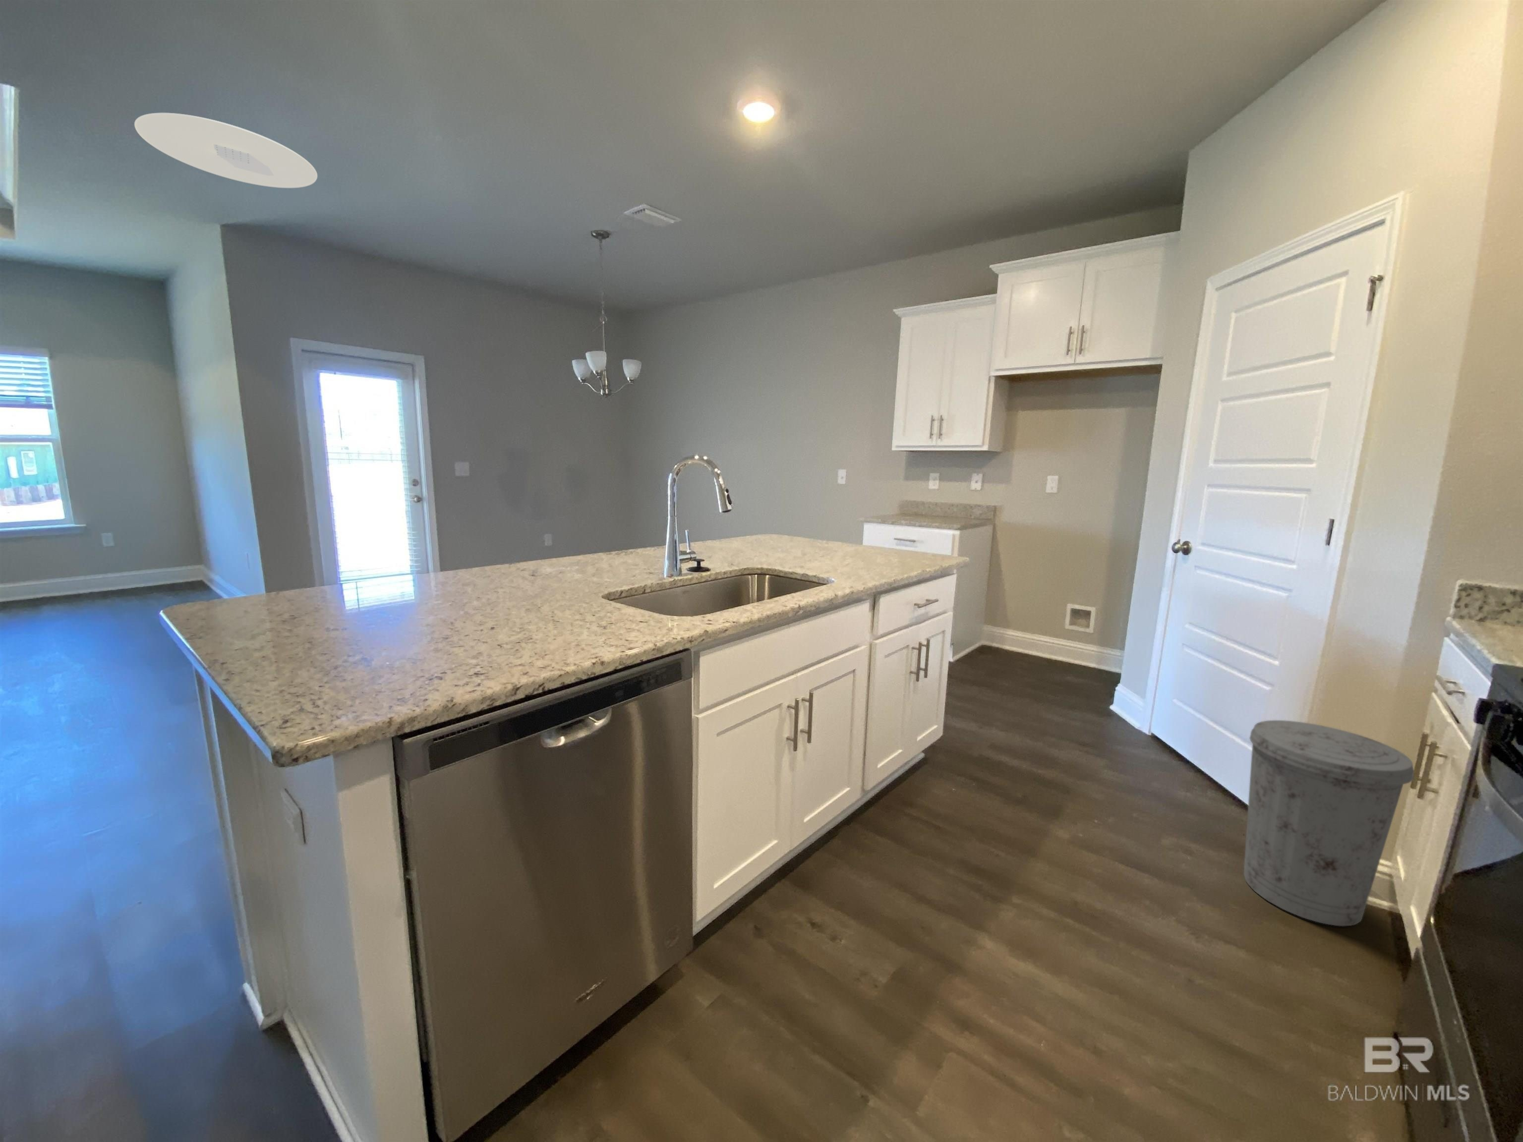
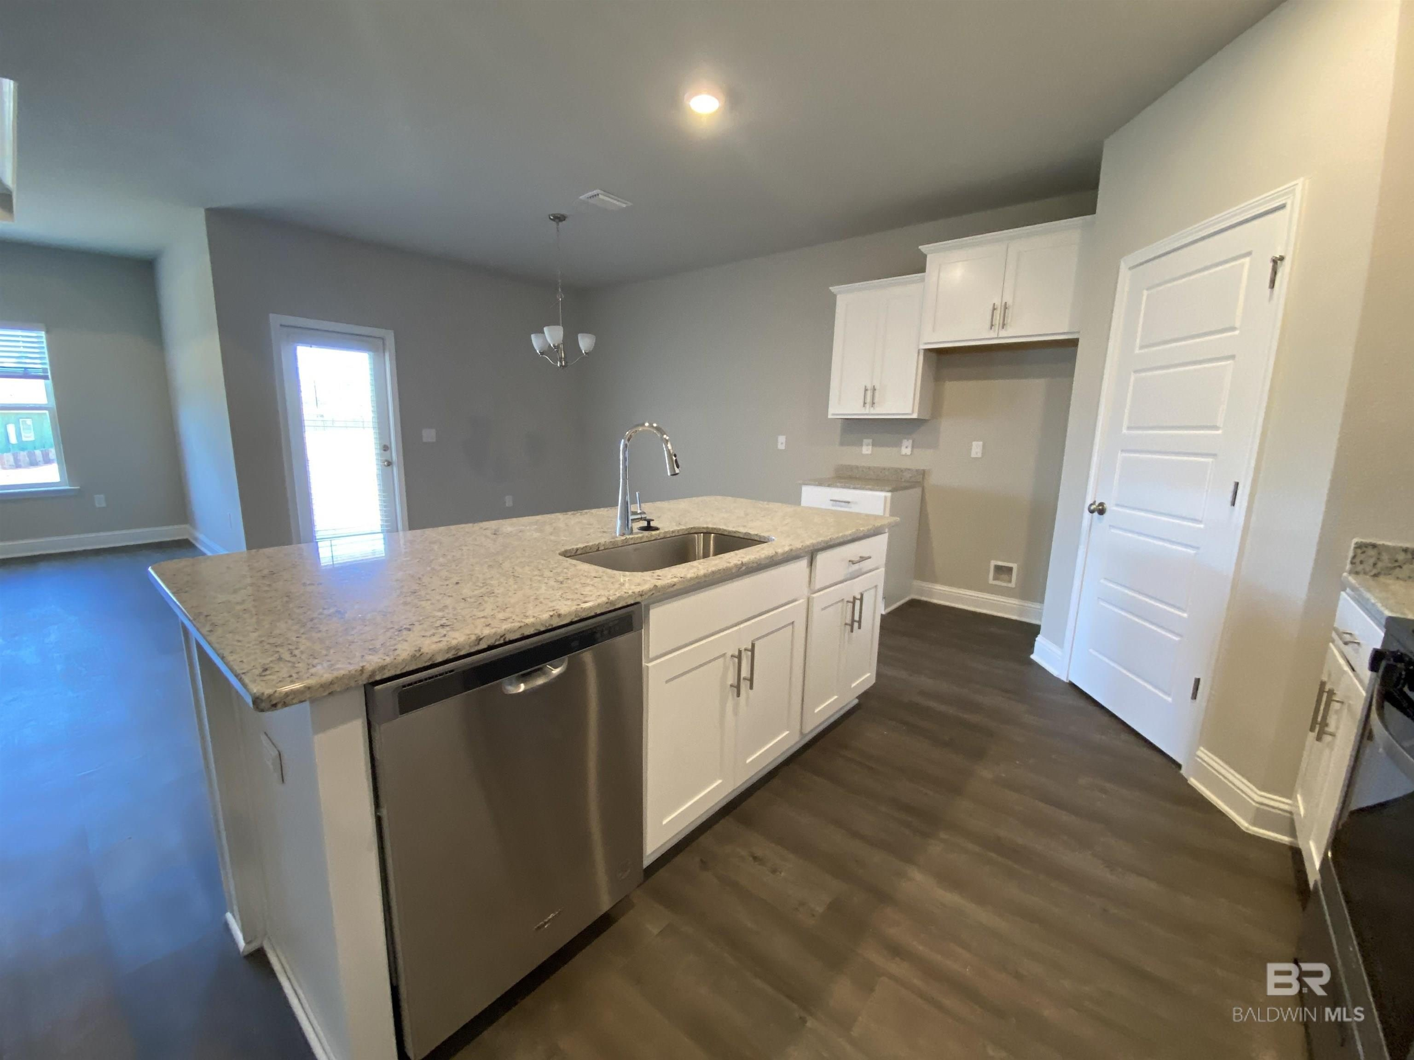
- trash can (1314, 817)
- ceiling light (231, 148)
